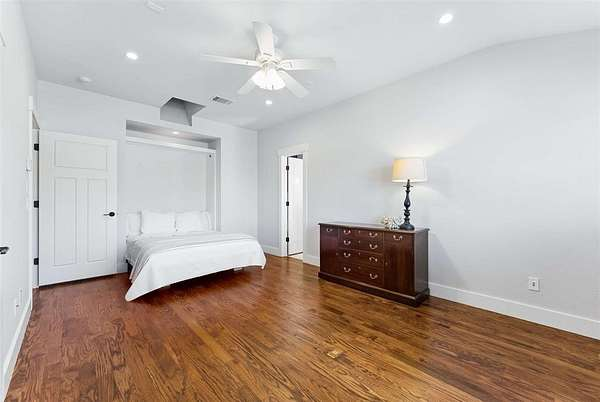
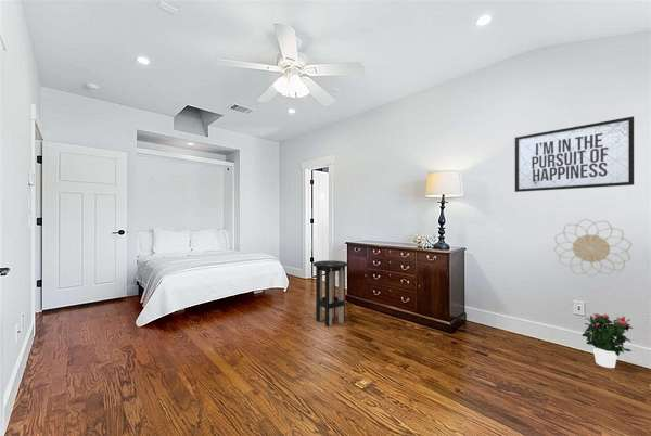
+ mirror (567, 158)
+ decorative wall piece (589, 247)
+ bar stool (330, 292)
+ potted flower (607, 339)
